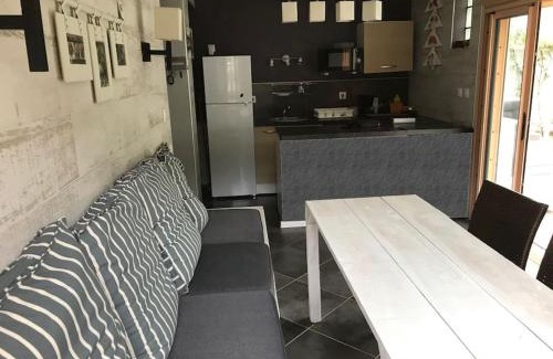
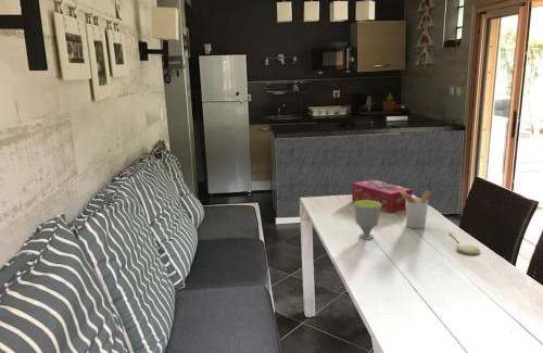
+ spoon (460, 241)
+ tissue box (380, 194)
+ cup (366, 219)
+ utensil holder (413, 207)
